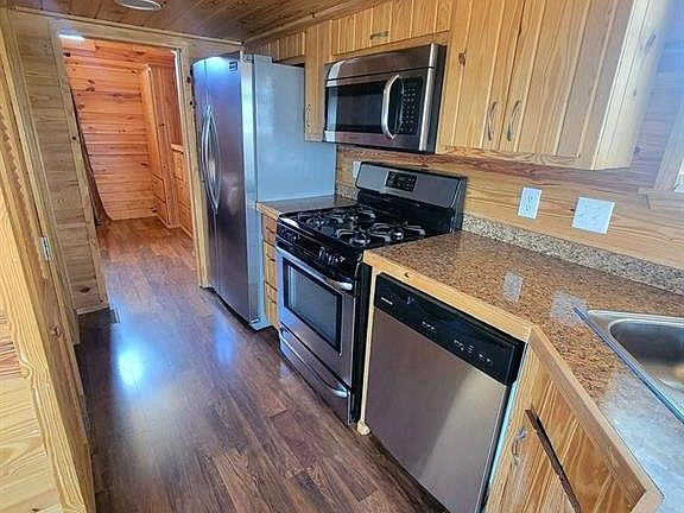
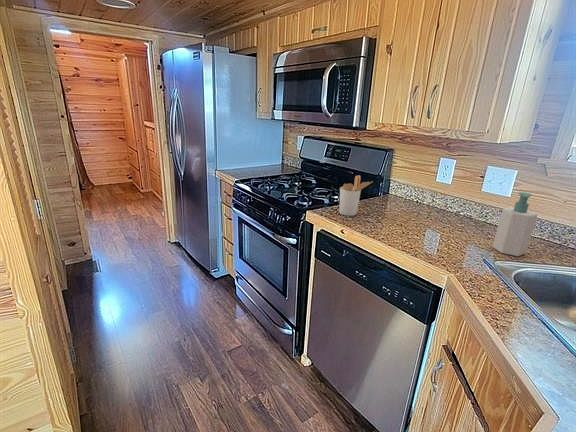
+ utensil holder (354, 196)
+ soap bottle (516, 222)
